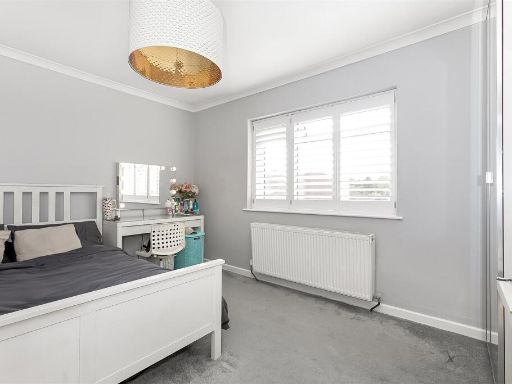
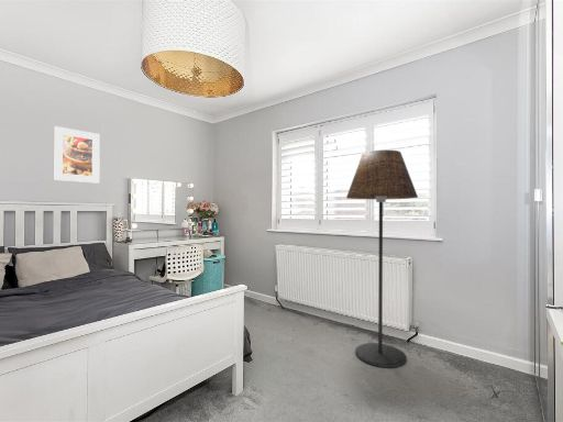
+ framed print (77, 155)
+ floor lamp (380, 254)
